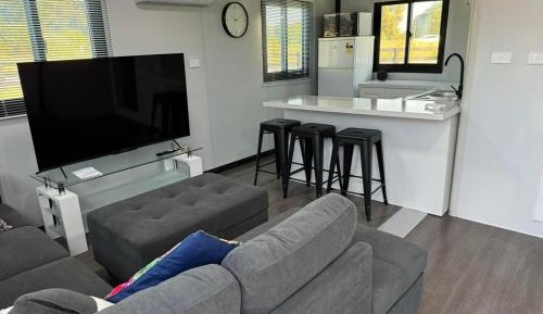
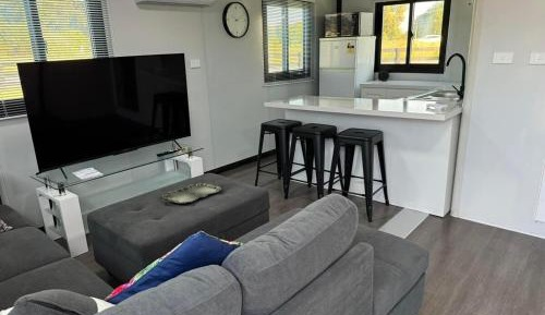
+ serving tray (192, 192)
